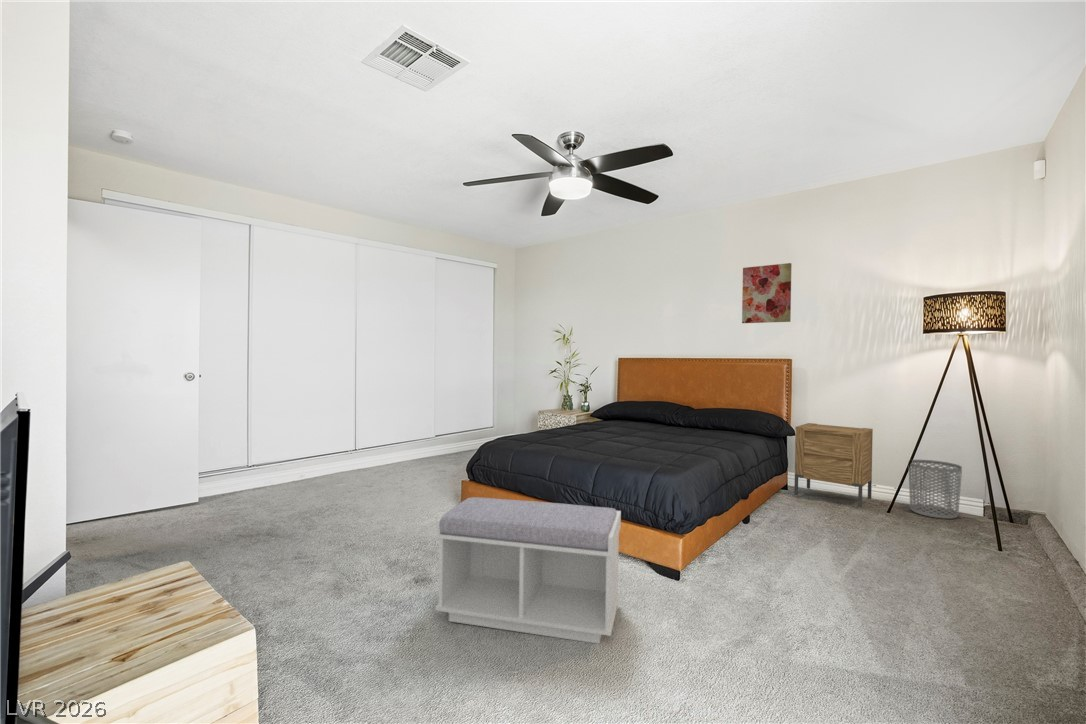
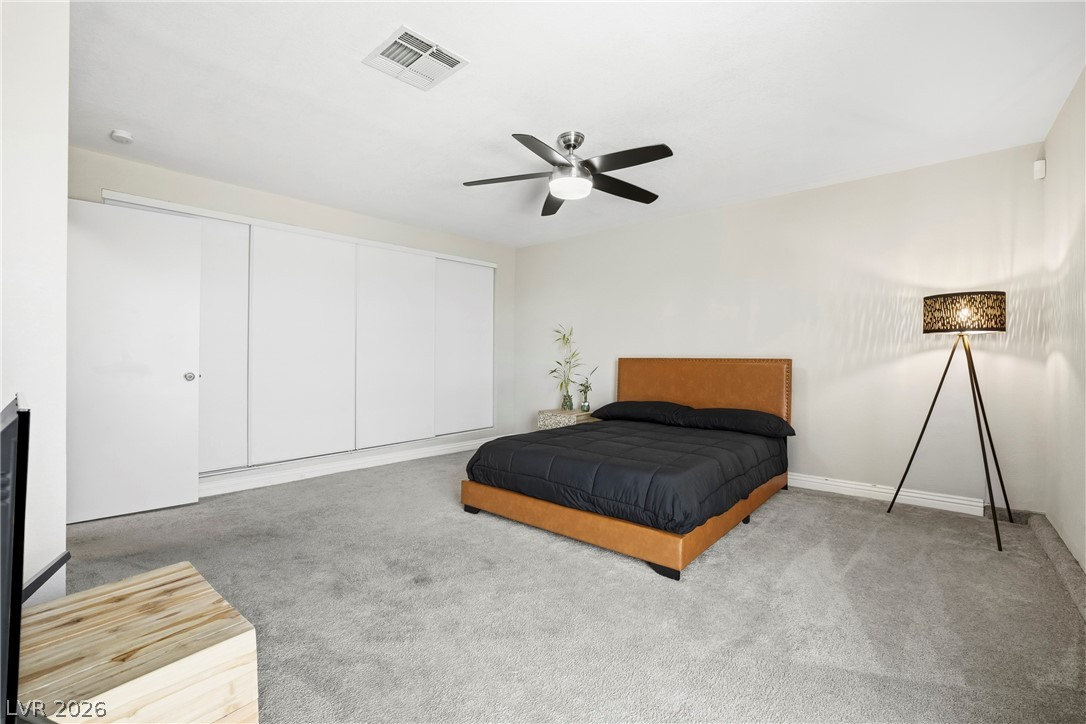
- waste bin (934, 488)
- bench (531, 562)
- nightstand (833, 462)
- wall art (766, 294)
